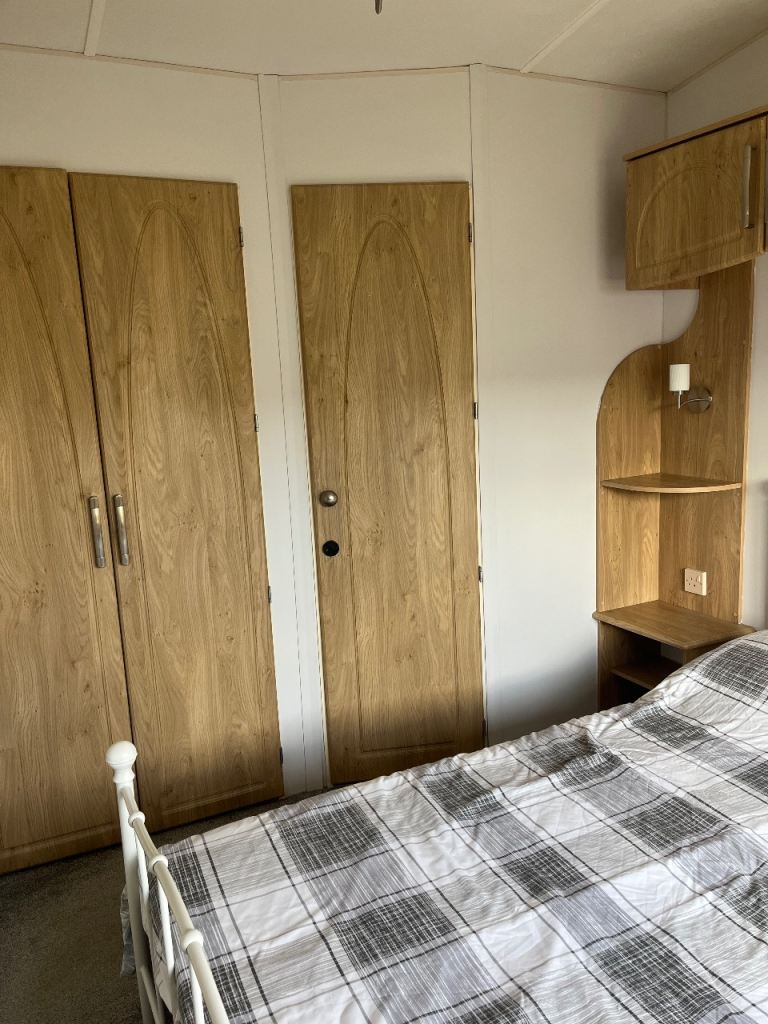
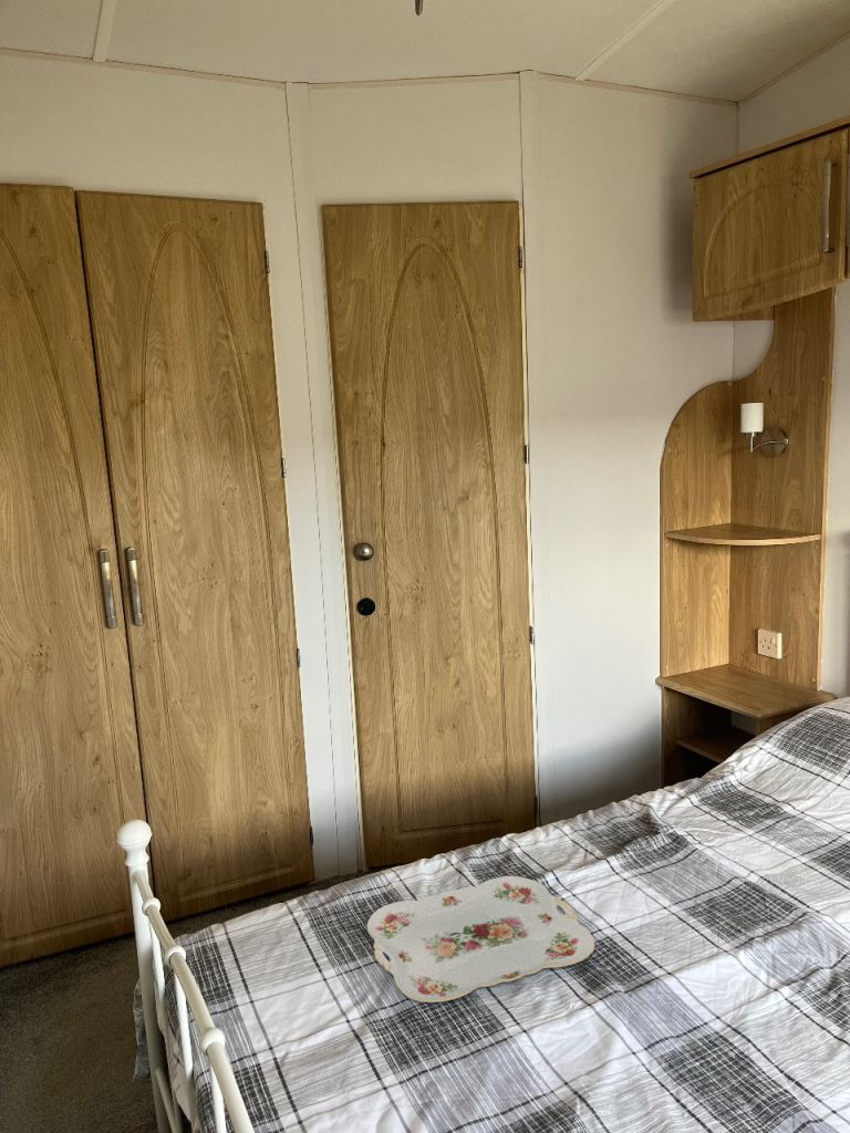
+ serving tray (477, 934)
